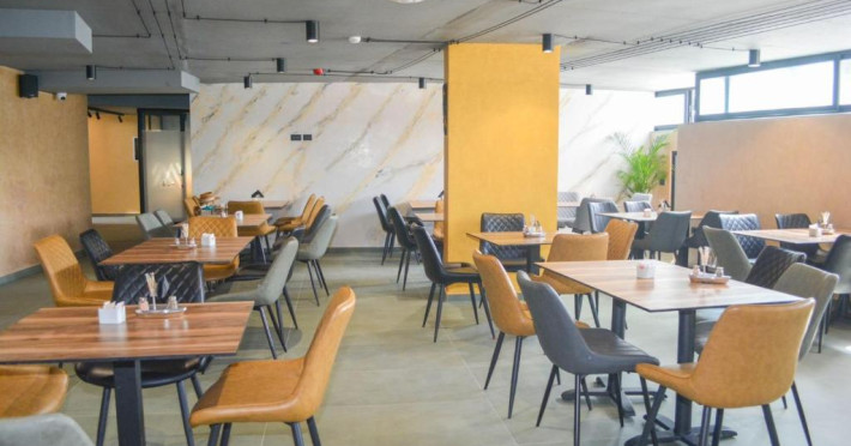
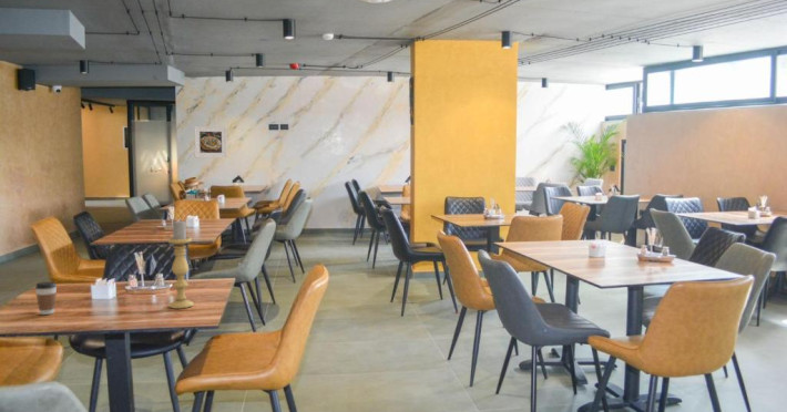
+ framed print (211, 142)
+ coffee cup (45, 298)
+ candle holder (180, 262)
